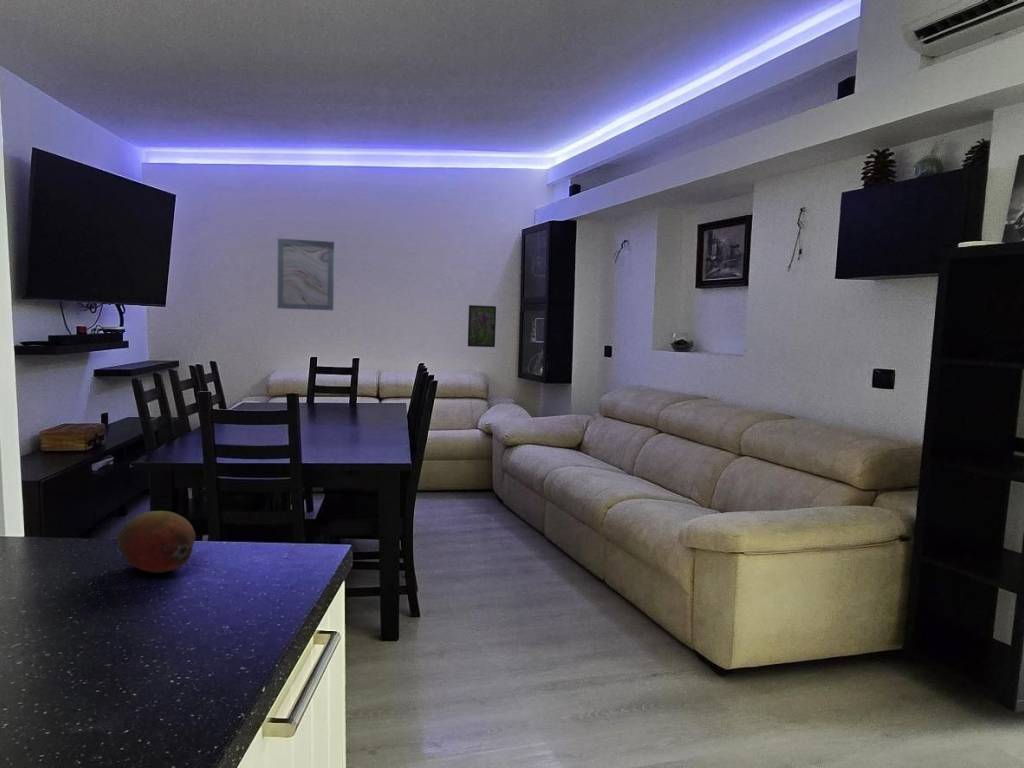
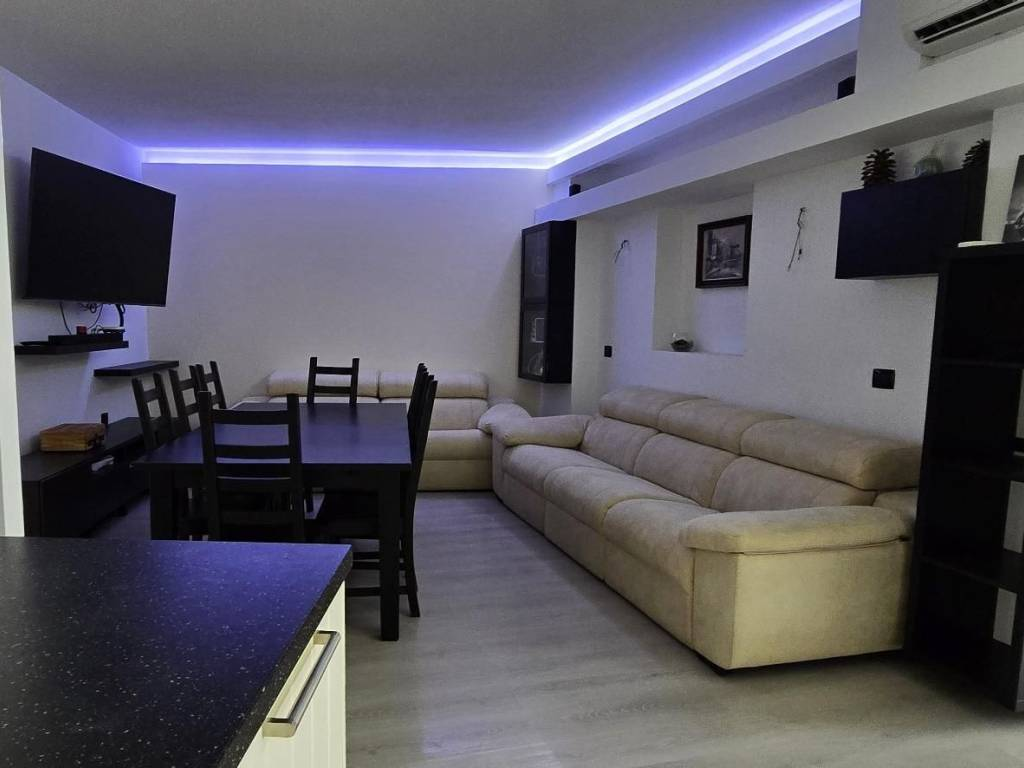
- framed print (481, 326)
- wall art (305, 275)
- fruit (157, 540)
